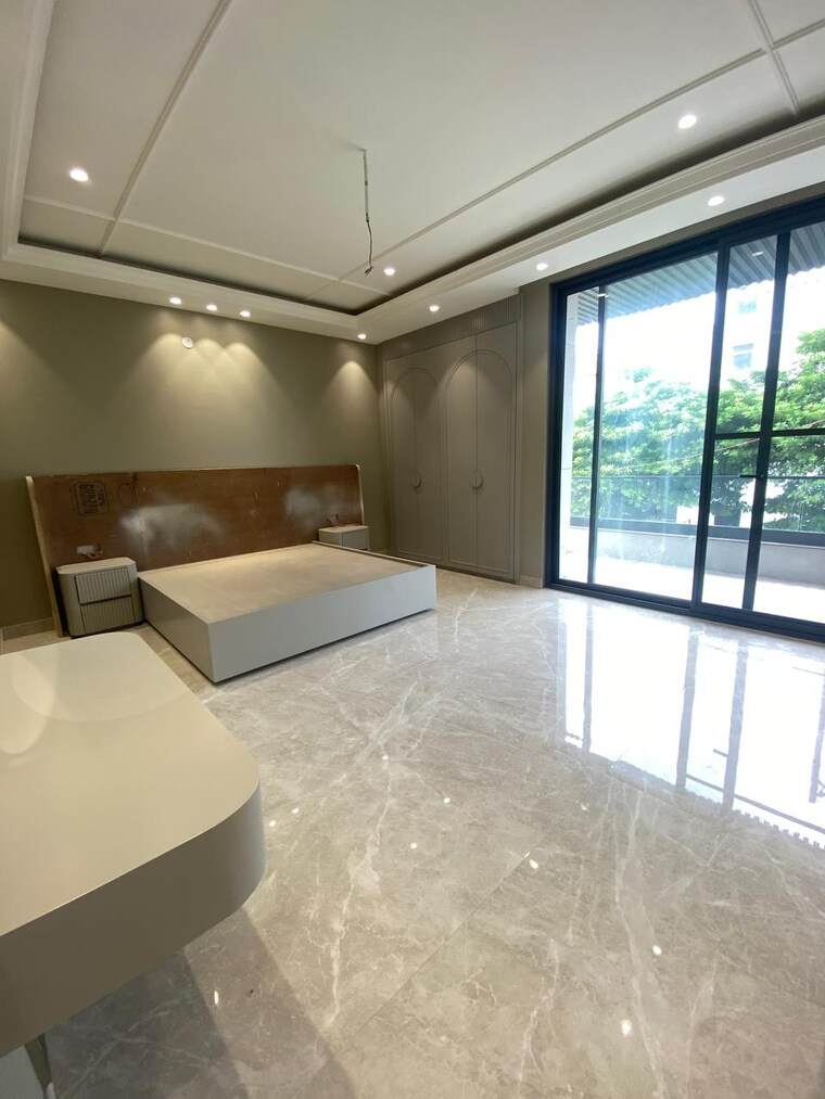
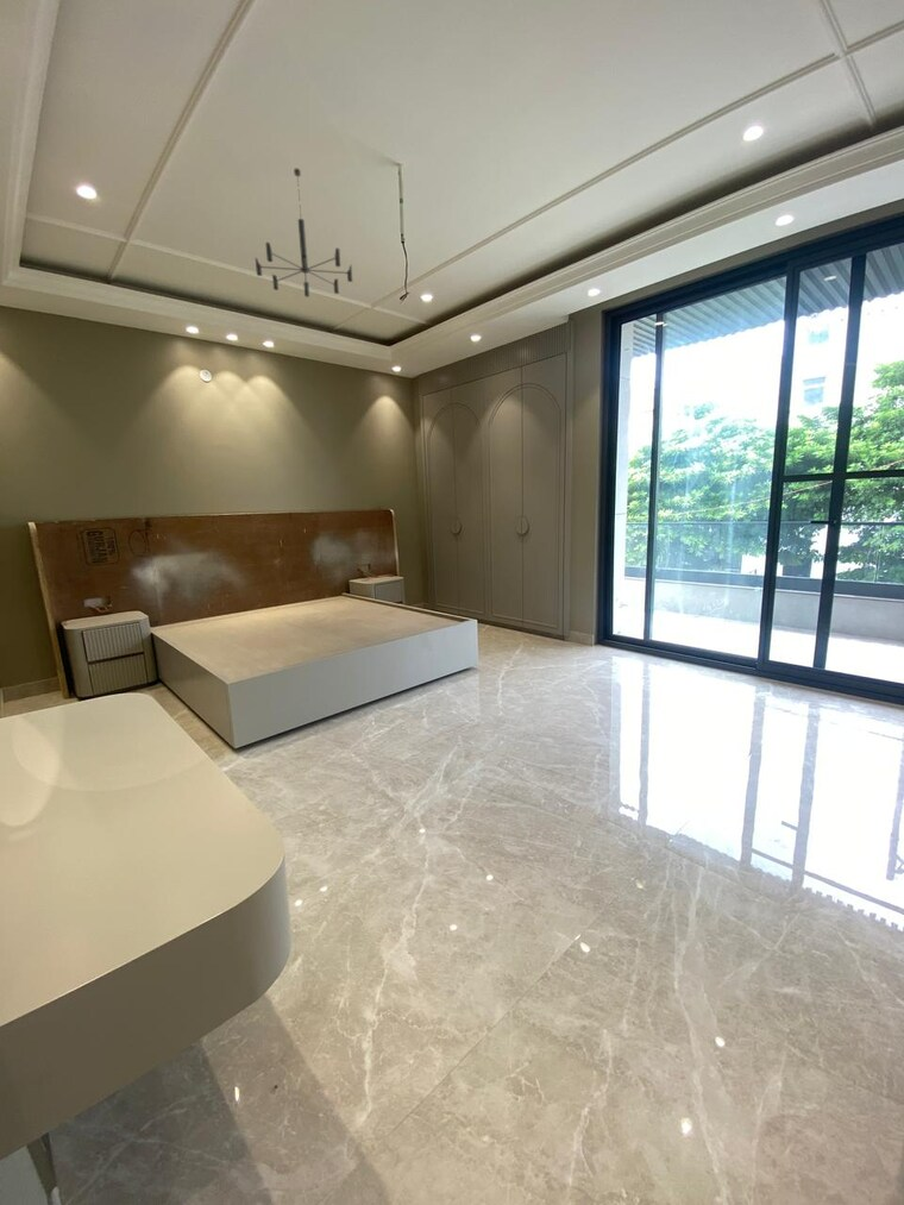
+ chandelier (301, 225)
